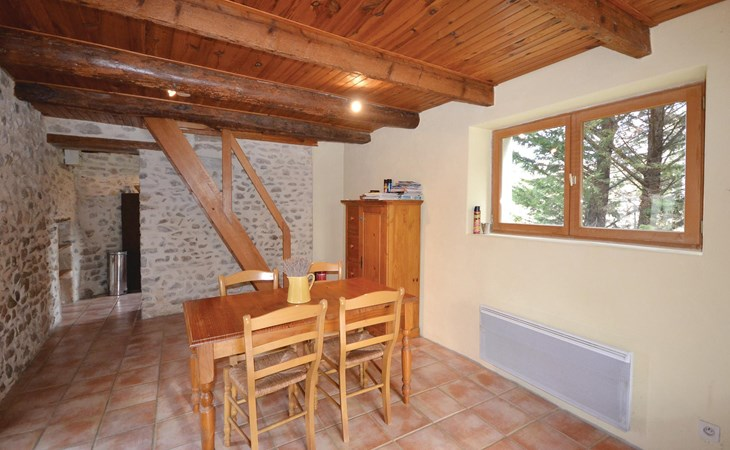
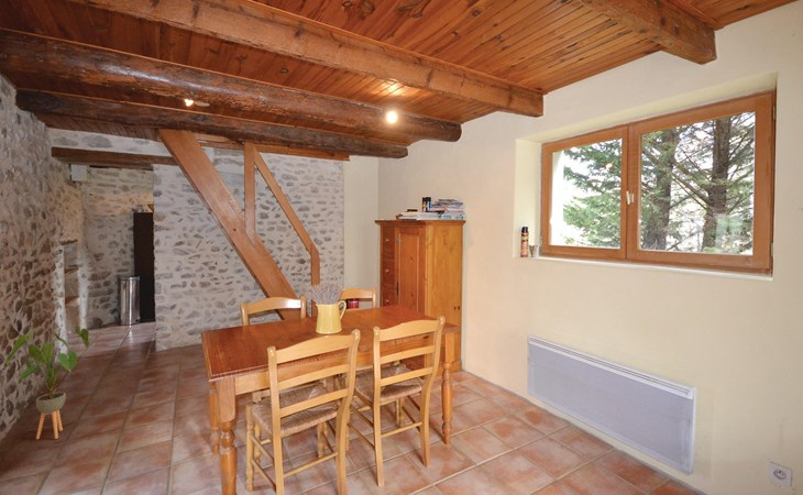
+ house plant (46, 383)
